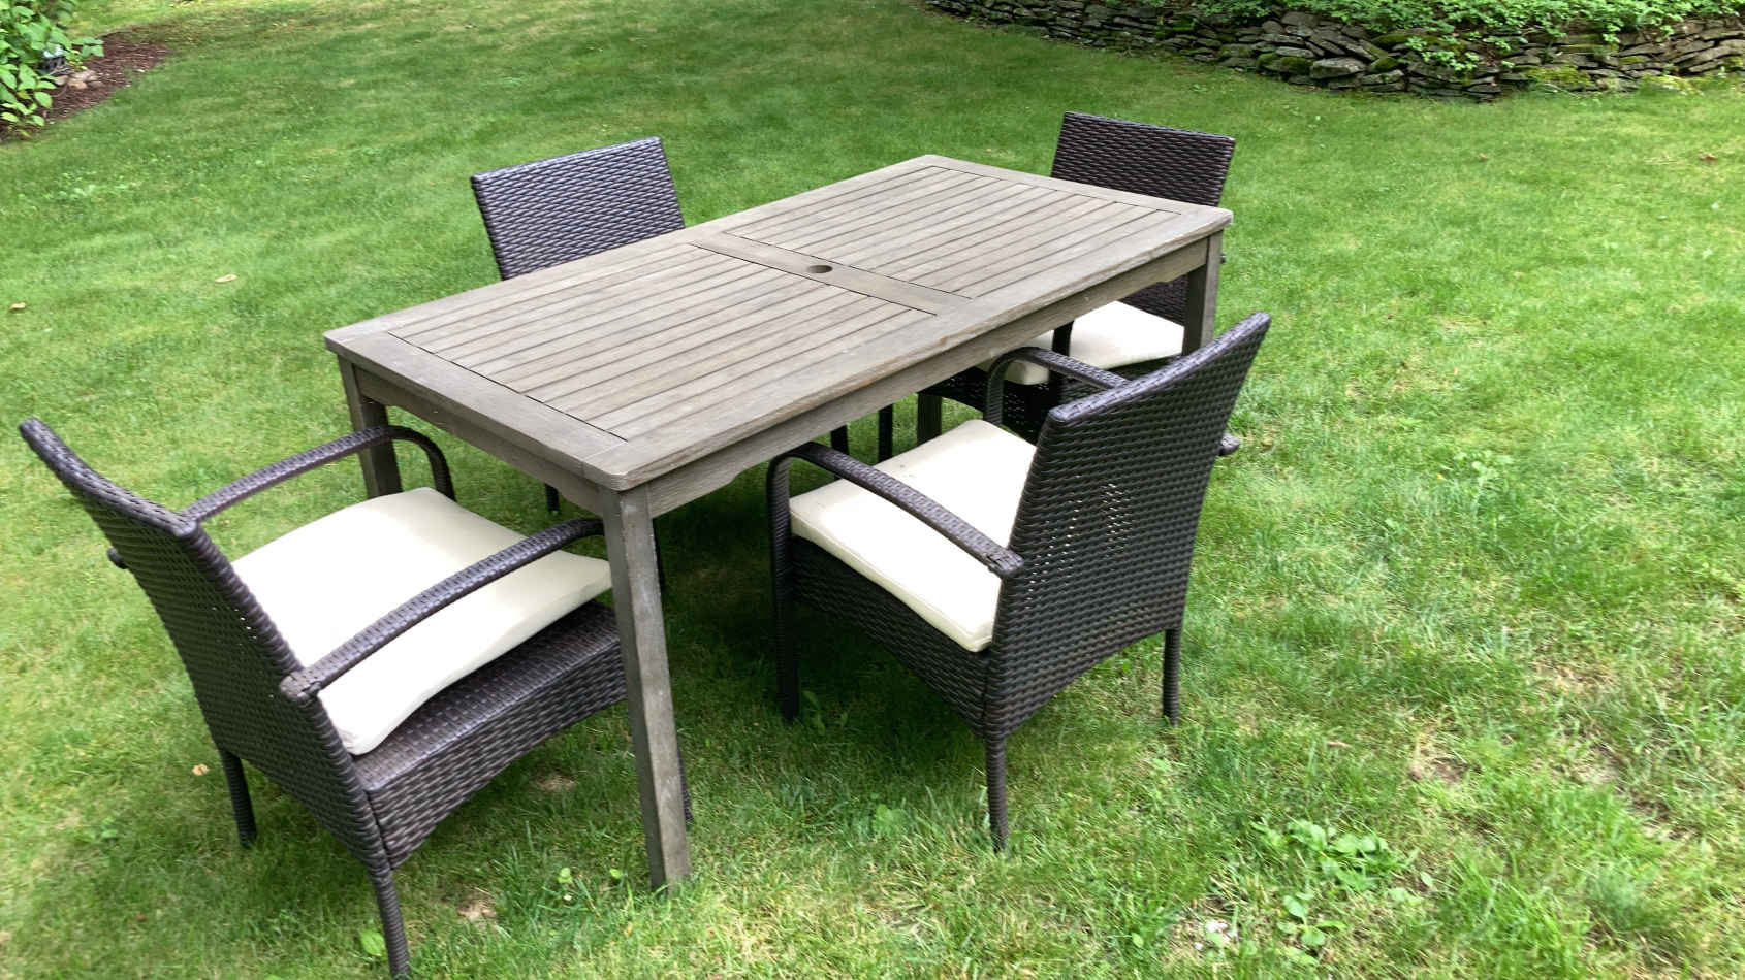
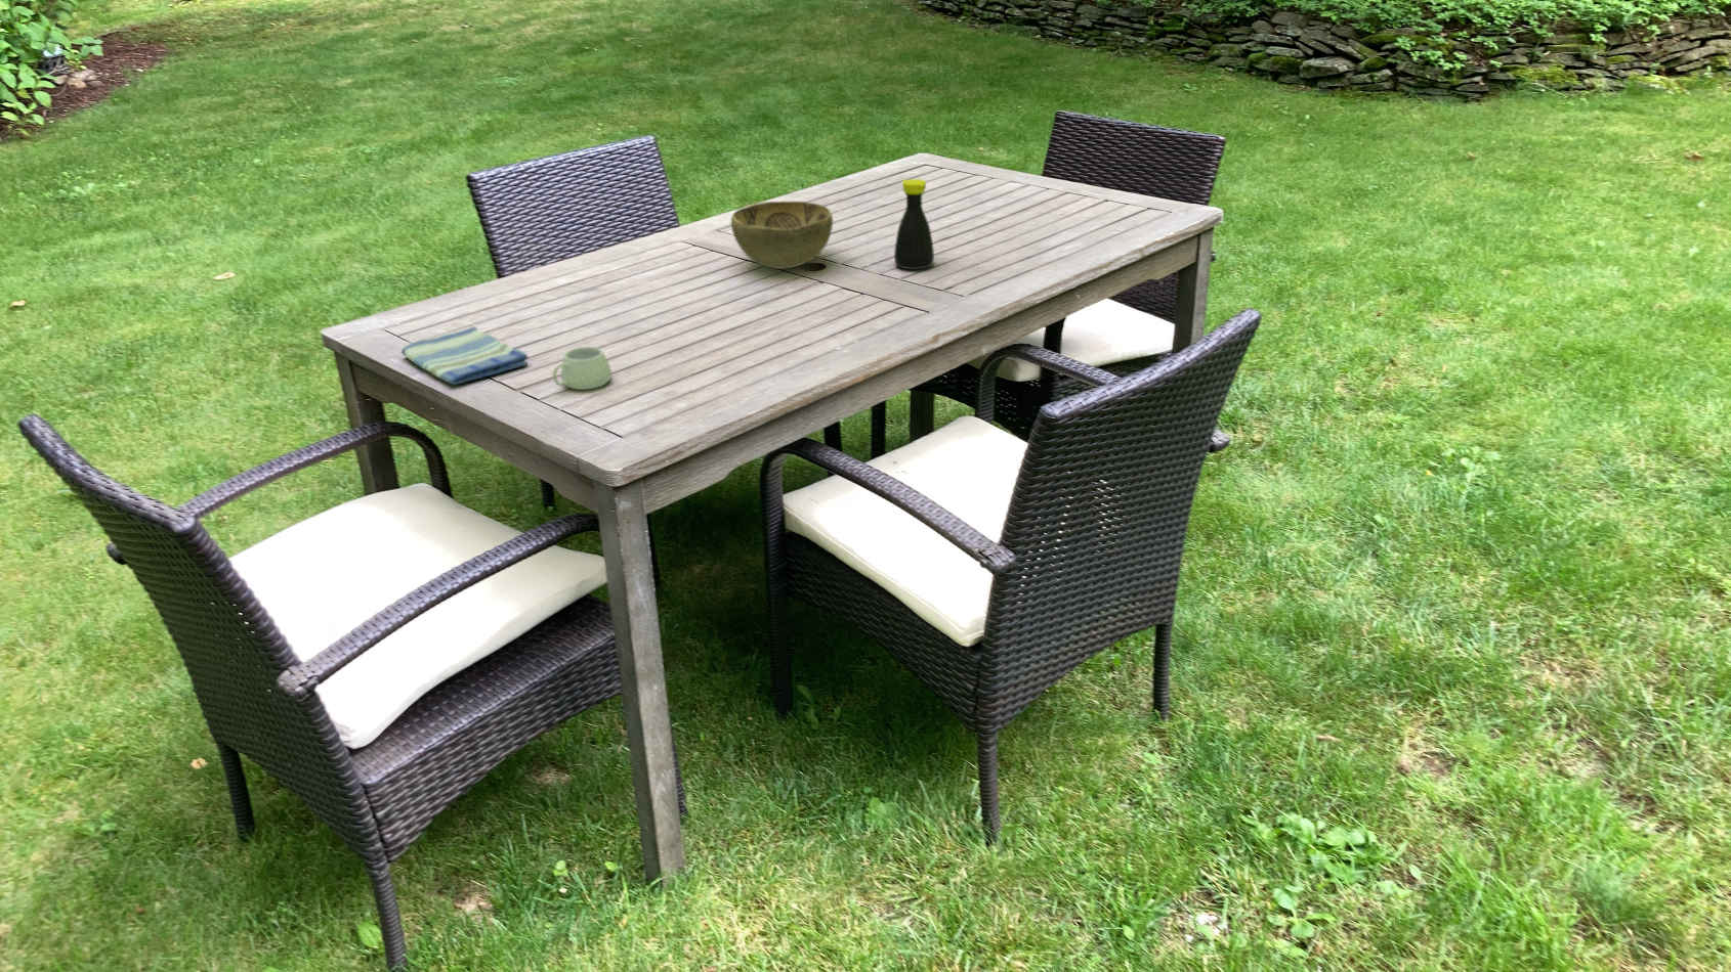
+ bottle (913, 223)
+ dish towel (464, 354)
+ decorative bowl (782, 239)
+ mug (580, 370)
